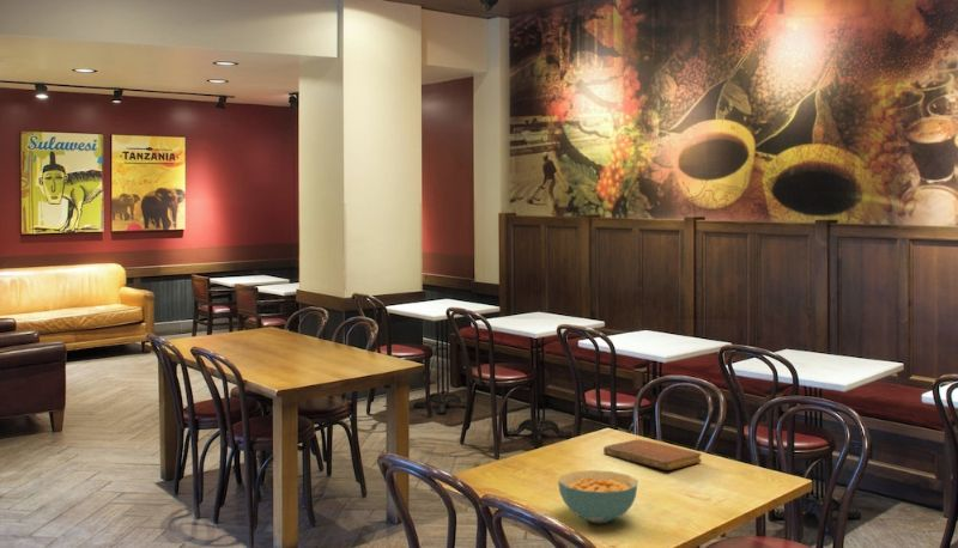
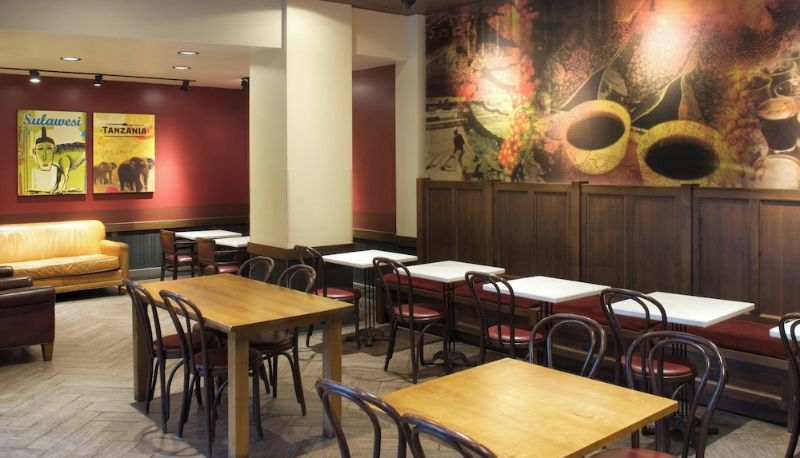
- cereal bowl (598, 500)
- notebook (651, 453)
